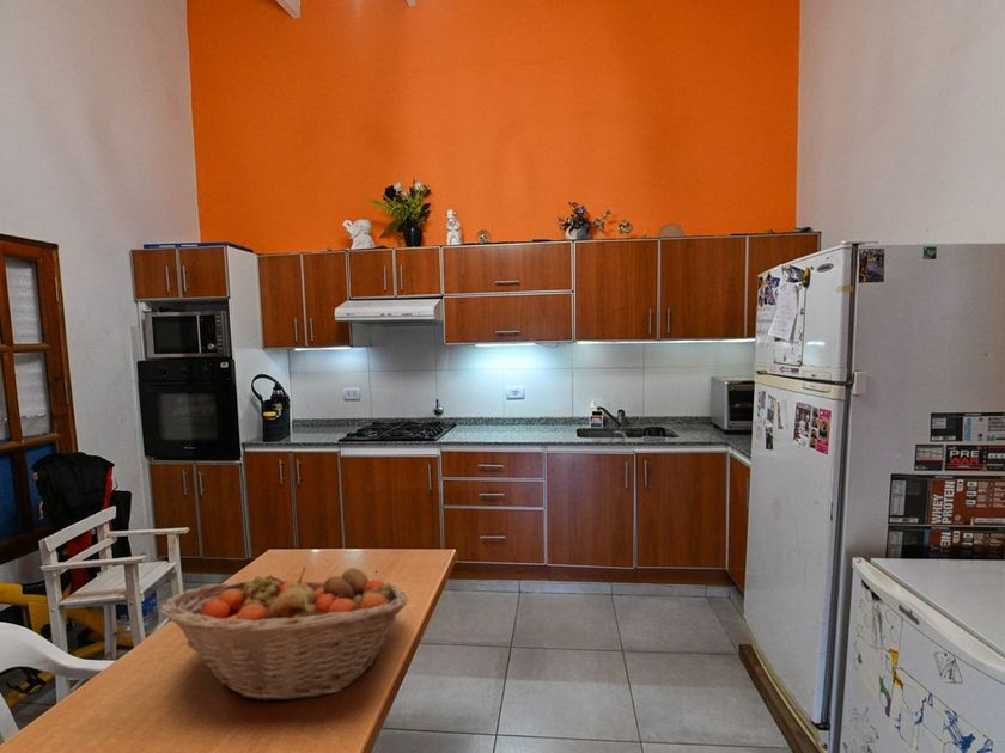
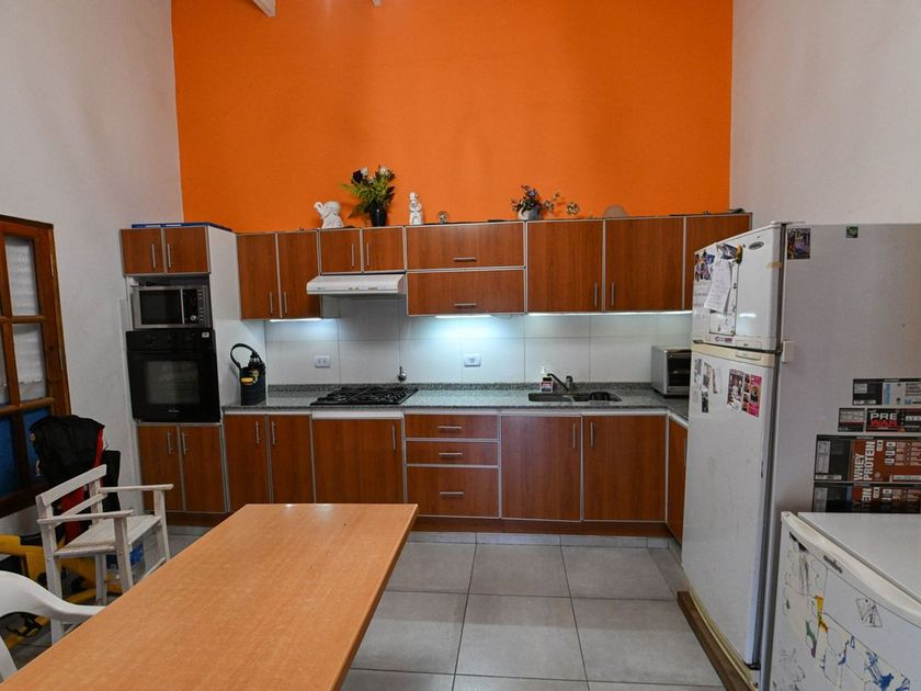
- fruit basket (292, 616)
